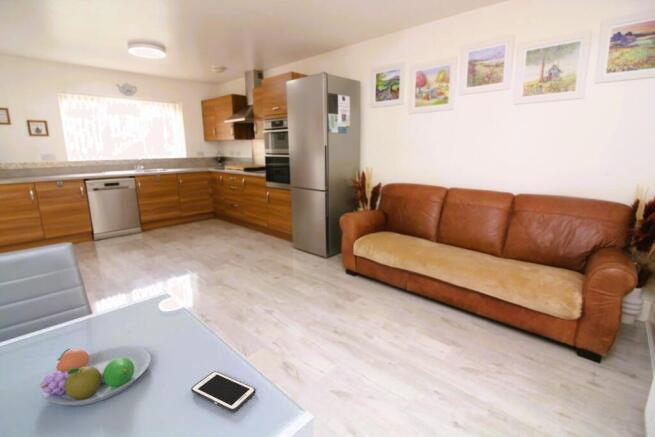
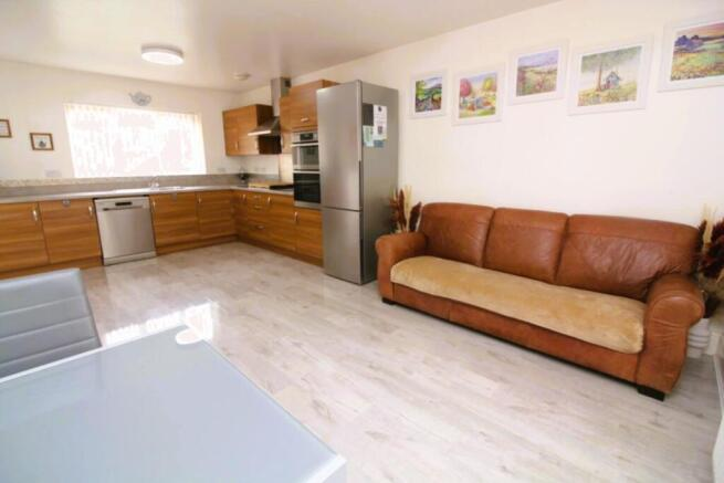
- fruit bowl (99, 365)
- cell phone (223, 390)
